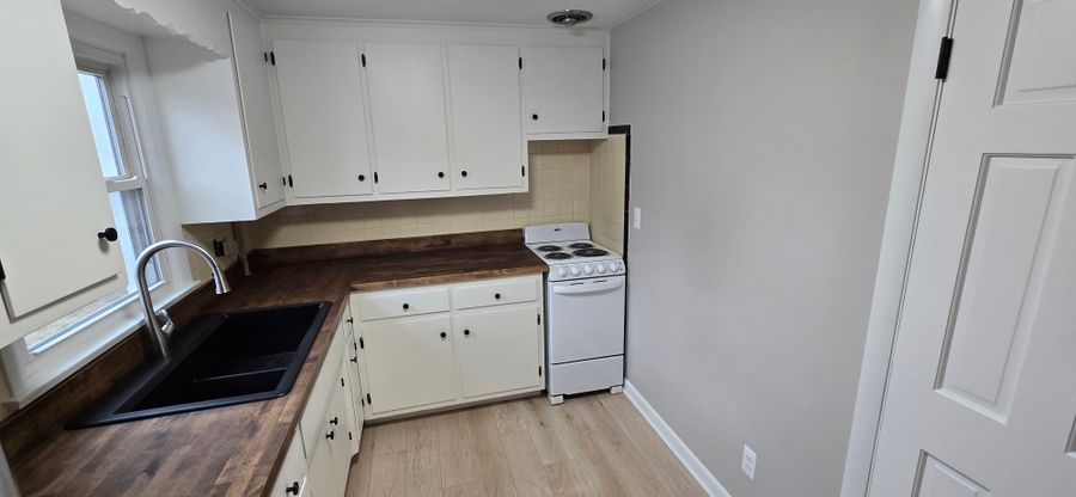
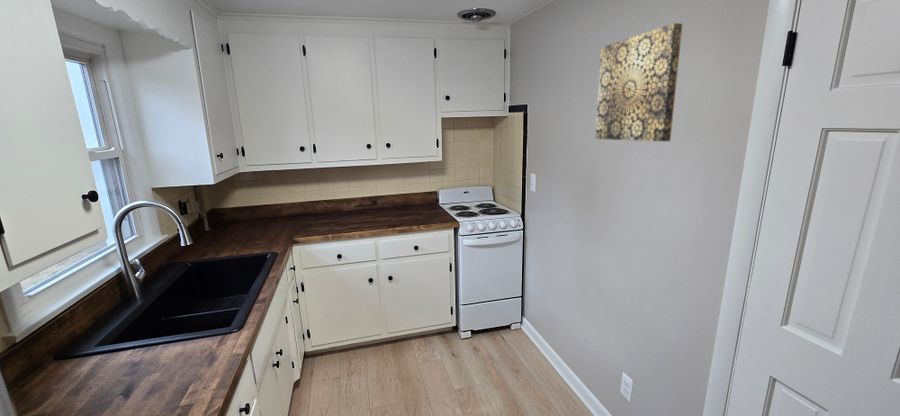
+ wall art (632, 89)
